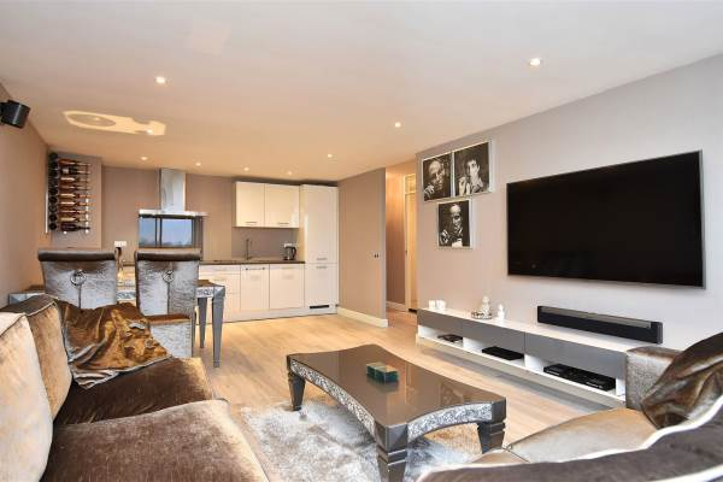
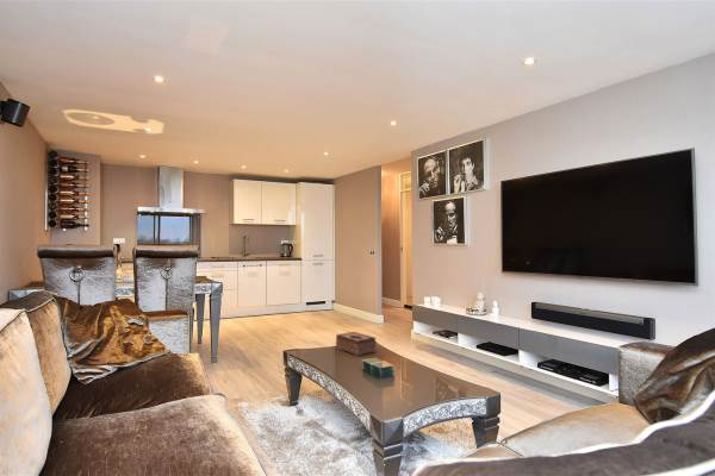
+ tissue box (355, 343)
